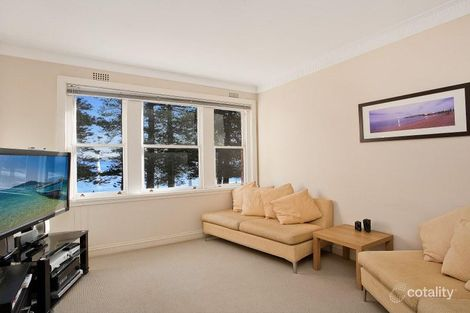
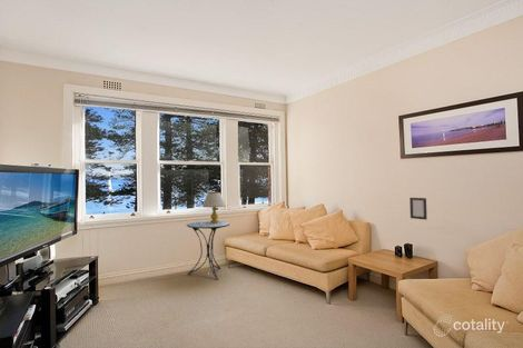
+ table lamp (214, 207)
+ side table (208, 248)
+ picture frame (417, 208)
